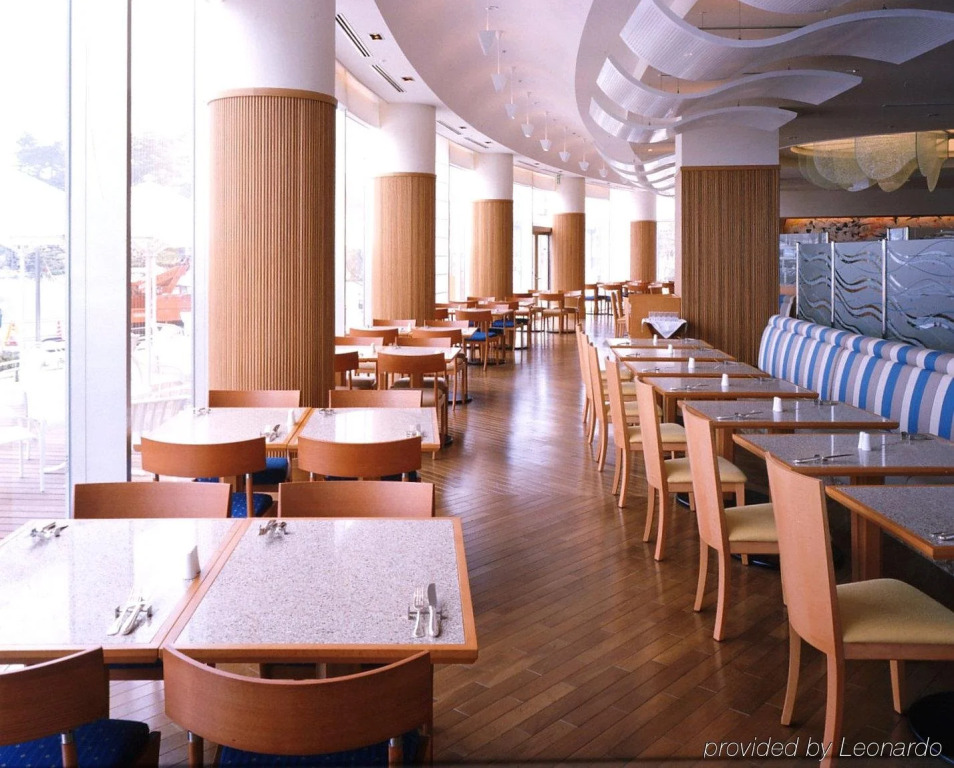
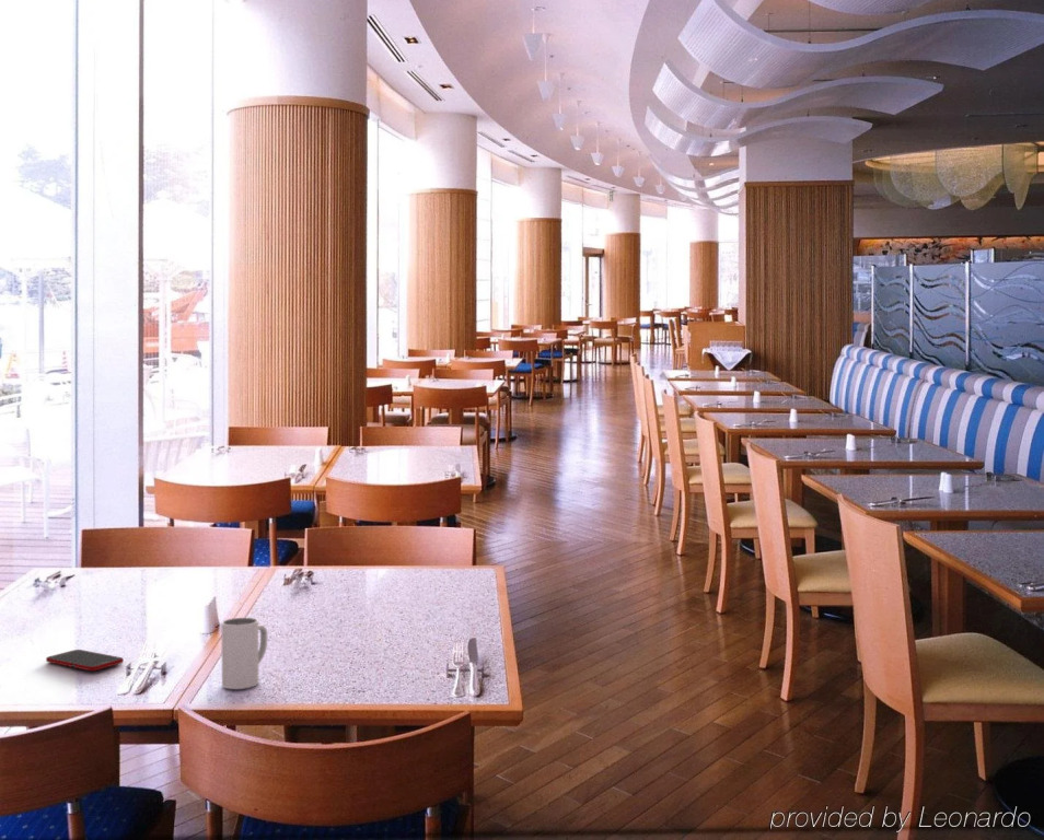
+ mug (246, 650)
+ cell phone (84, 660)
